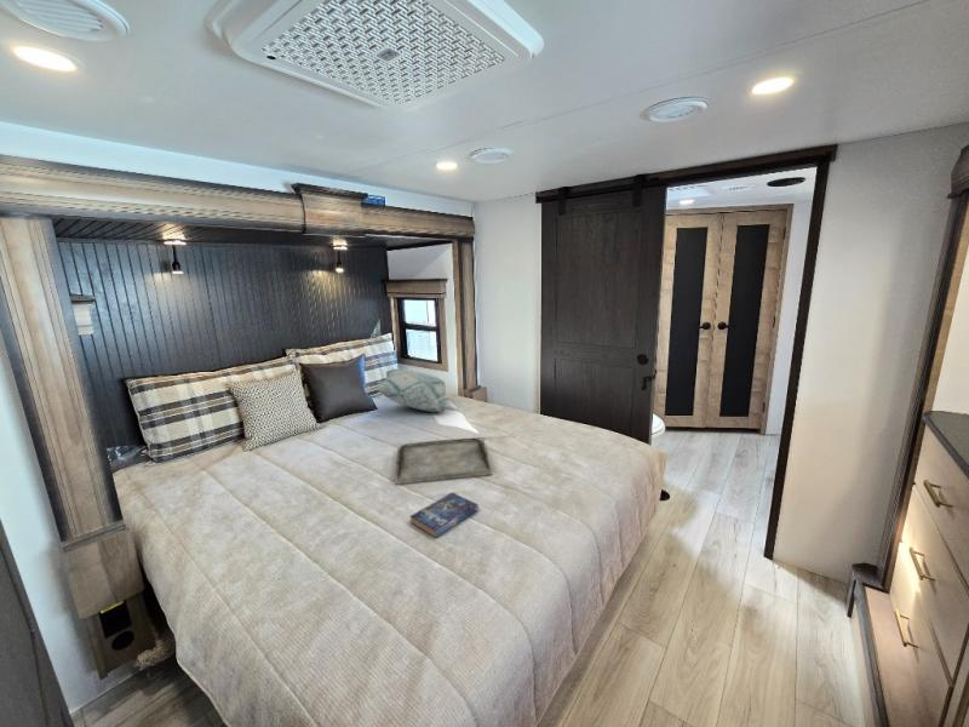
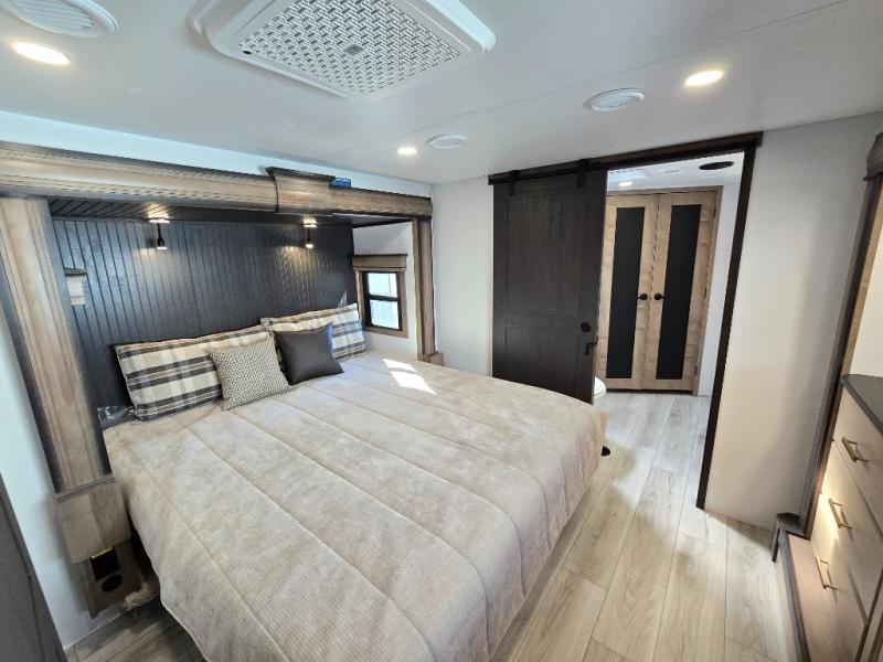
- book (445, 513)
- serving tray (442, 453)
- decorative pillow (413, 389)
